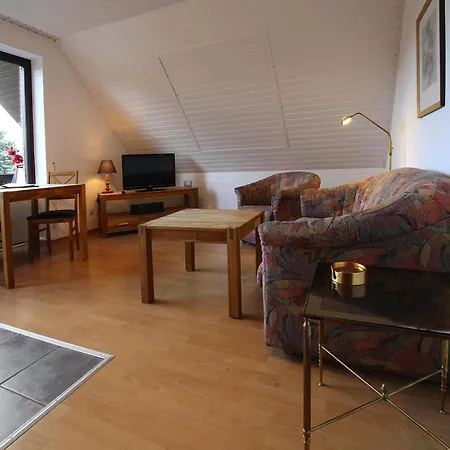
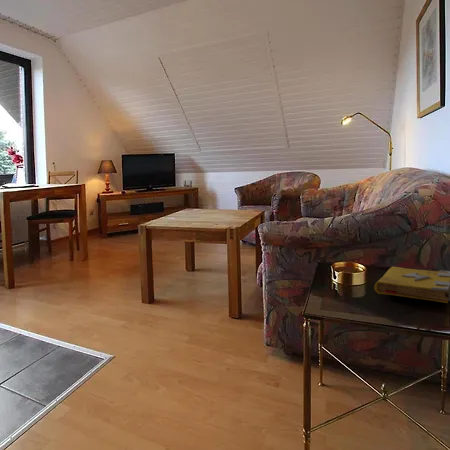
+ spell book (415, 282)
